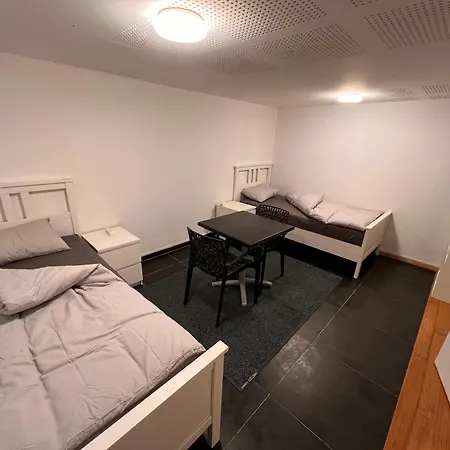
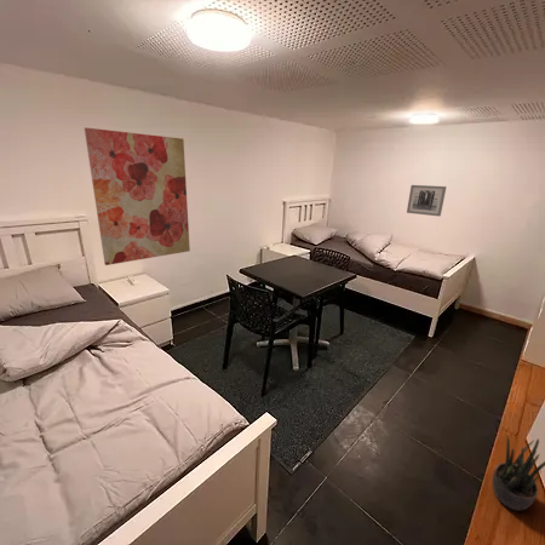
+ wall art (145, 199)
+ potted plant (518, 471)
+ wall art (425, 200)
